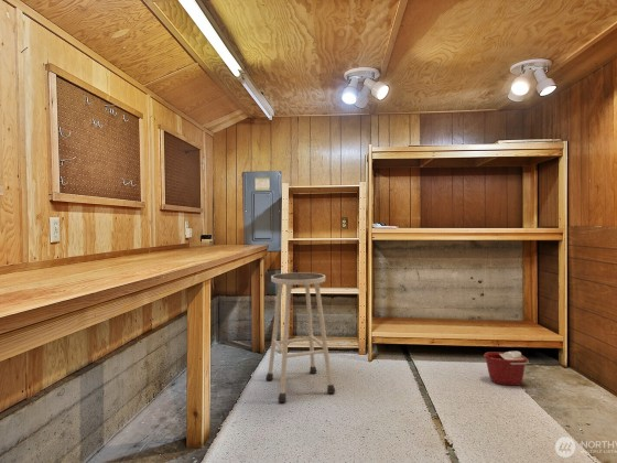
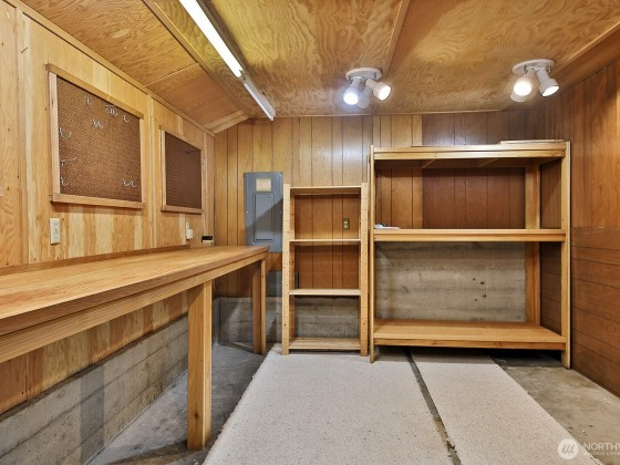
- stool (302, 337)
- bucket (505, 366)
